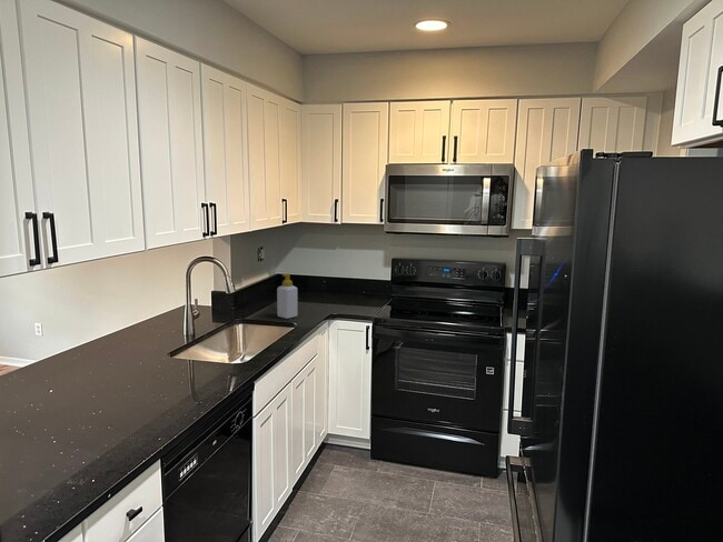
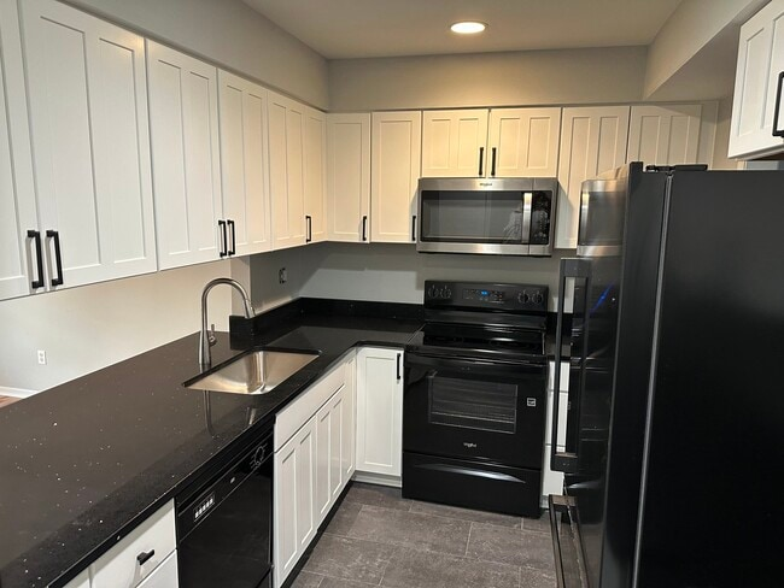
- soap bottle (287, 294)
